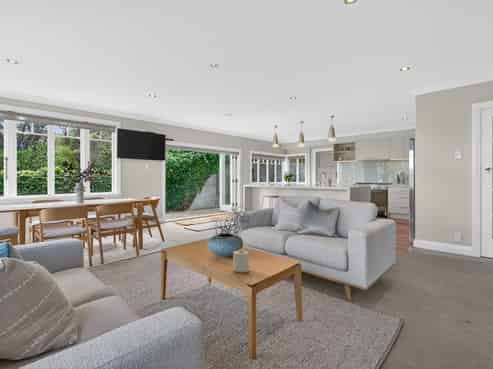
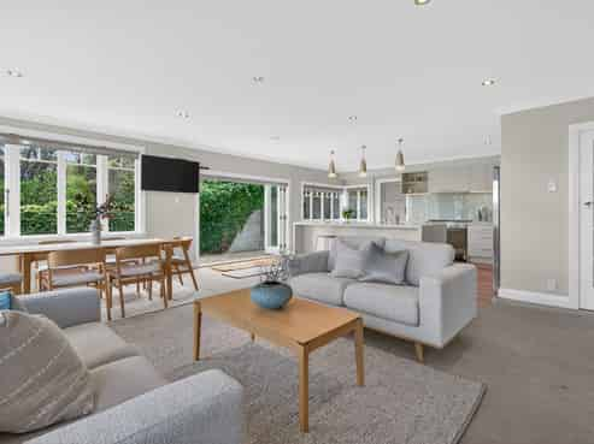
- candle (241, 259)
